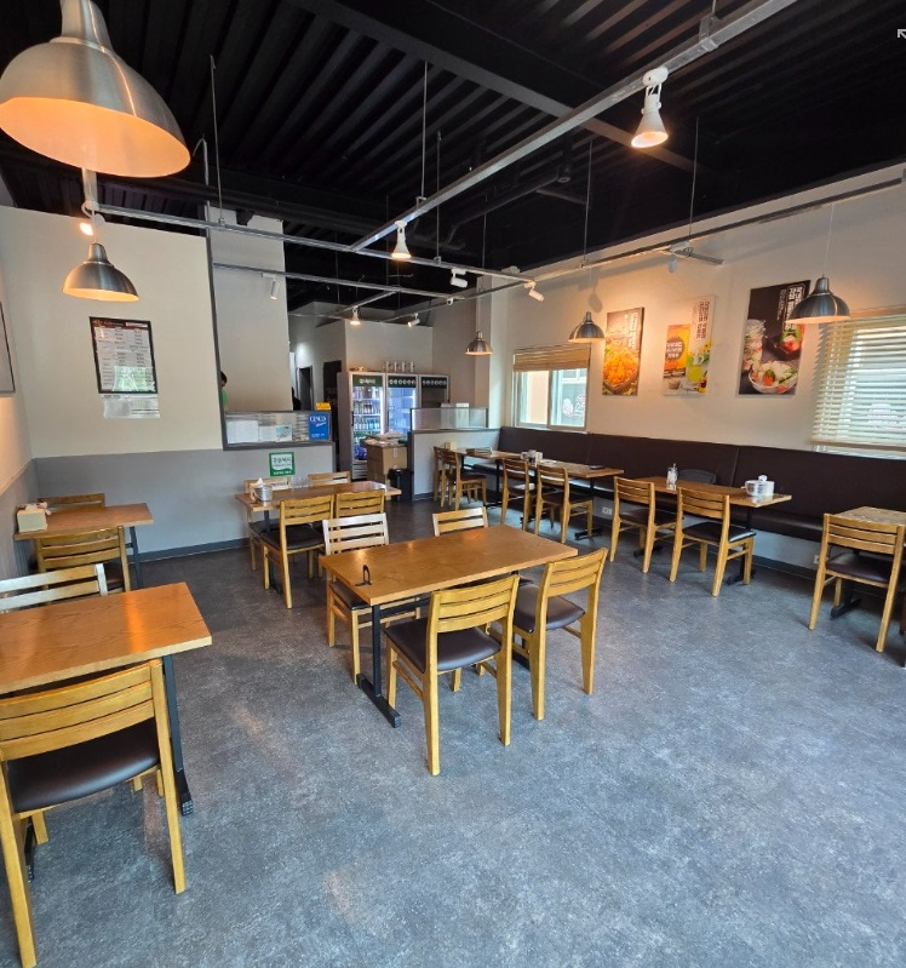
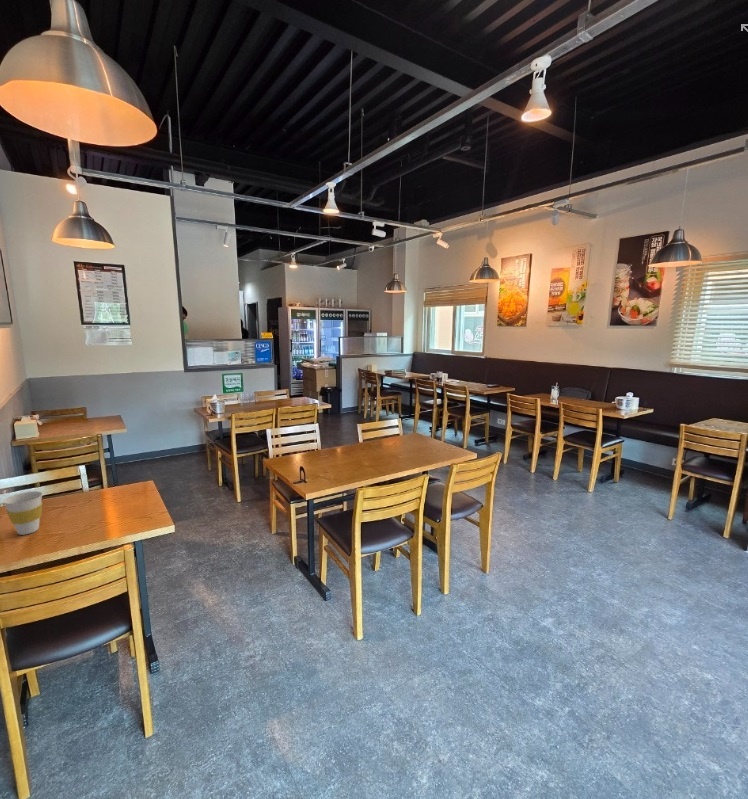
+ cup (25, 514)
